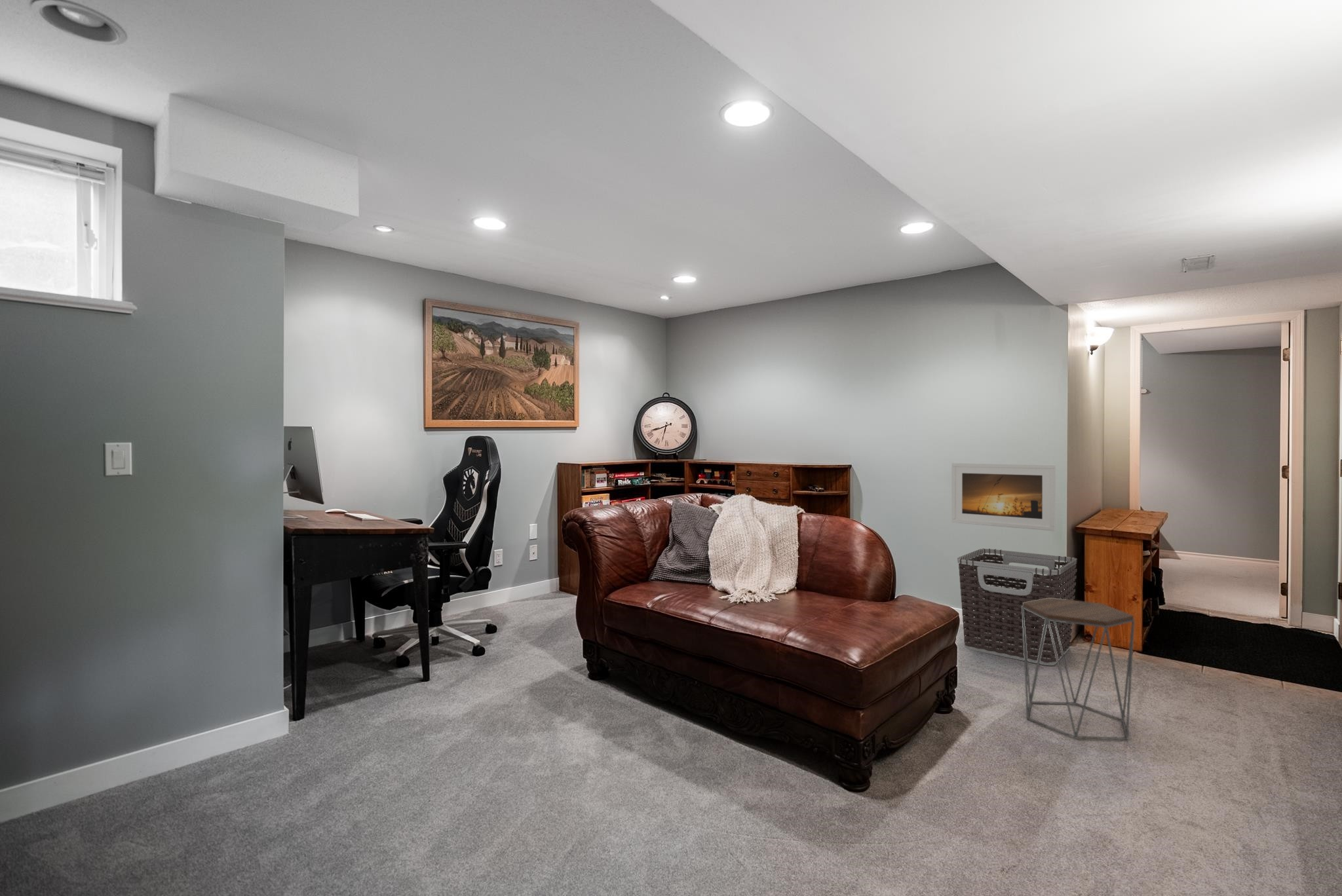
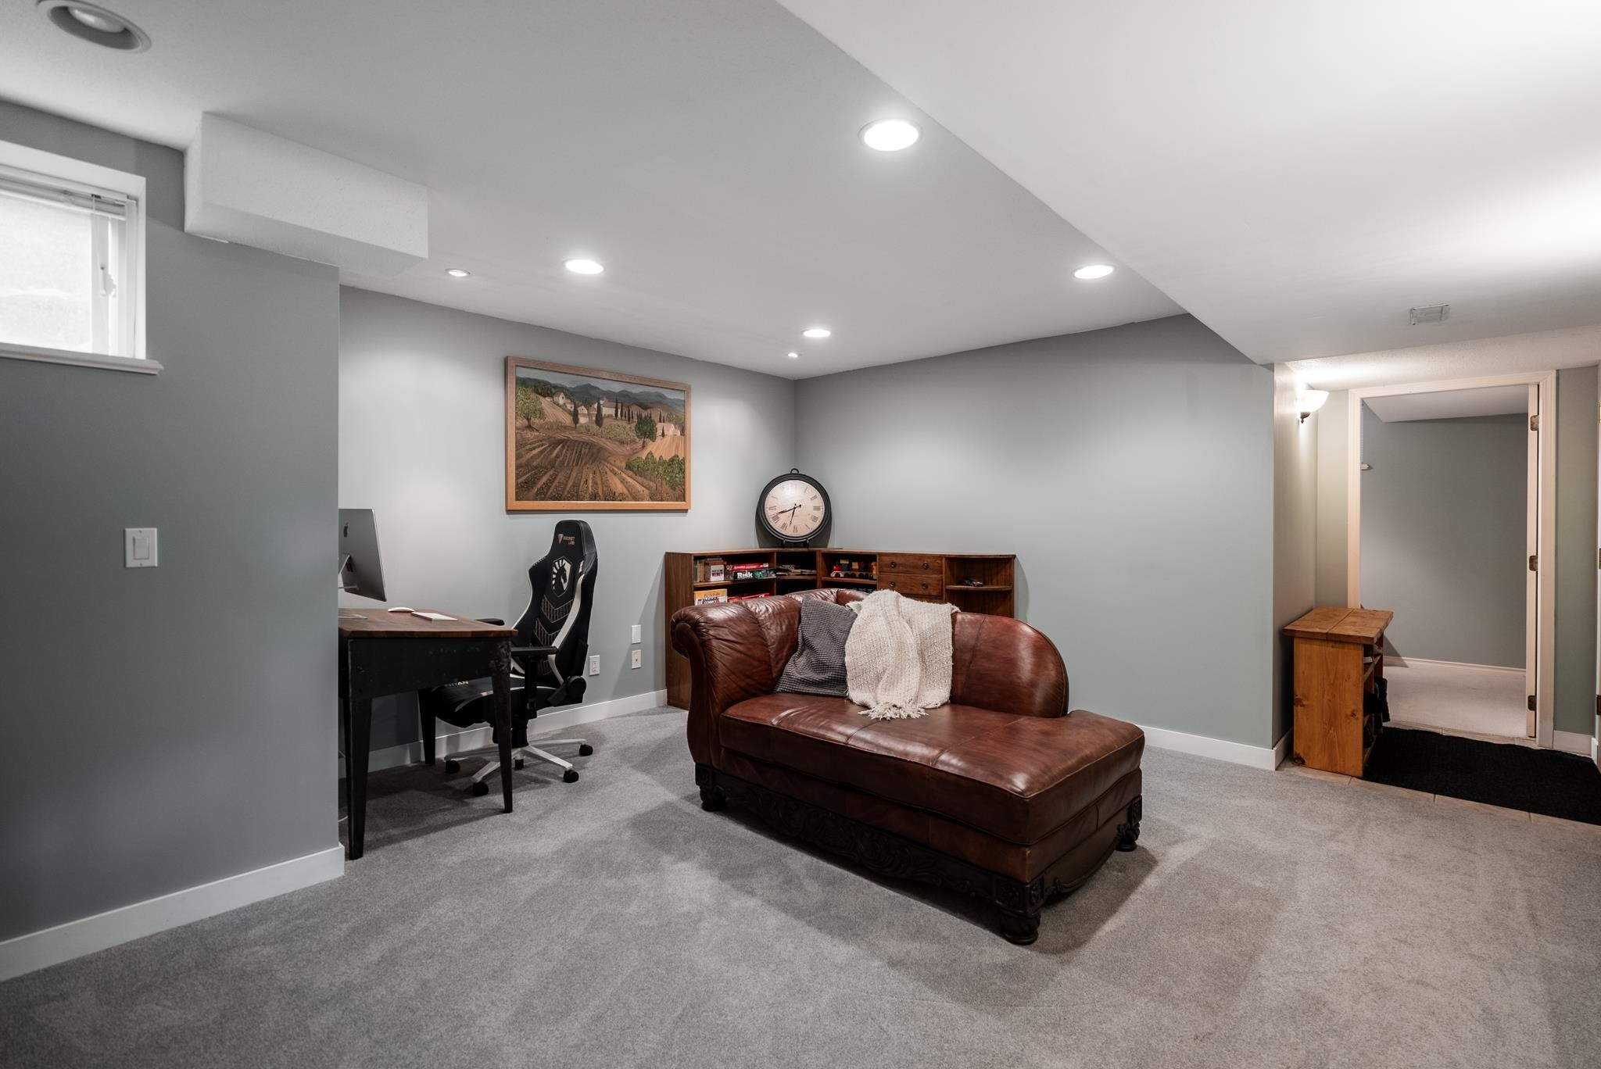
- clothes hamper (1017, 603)
- side table (1084, 667)
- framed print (1001, 495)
